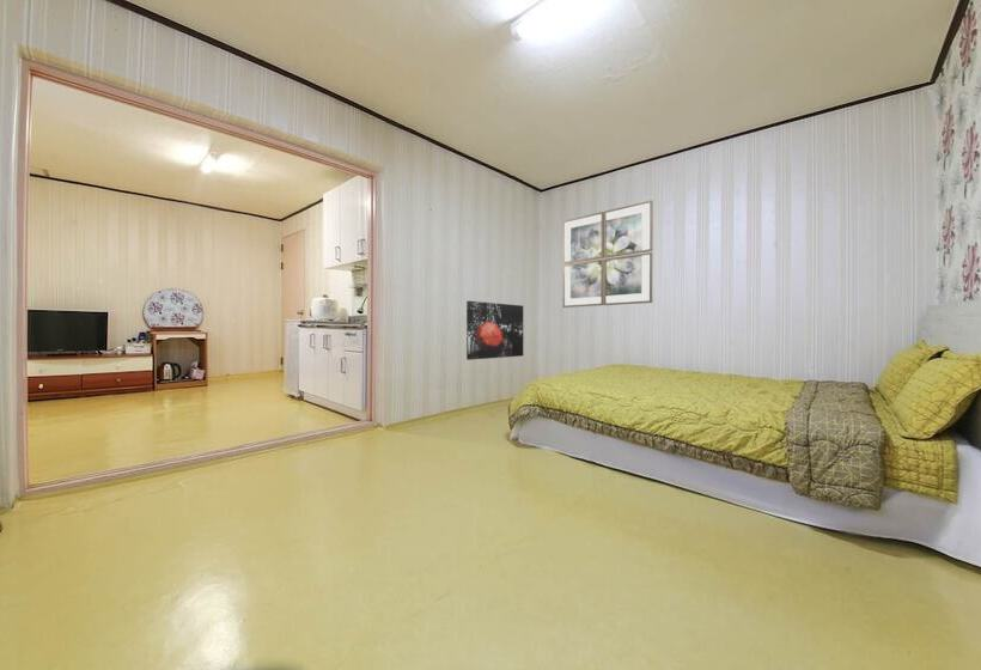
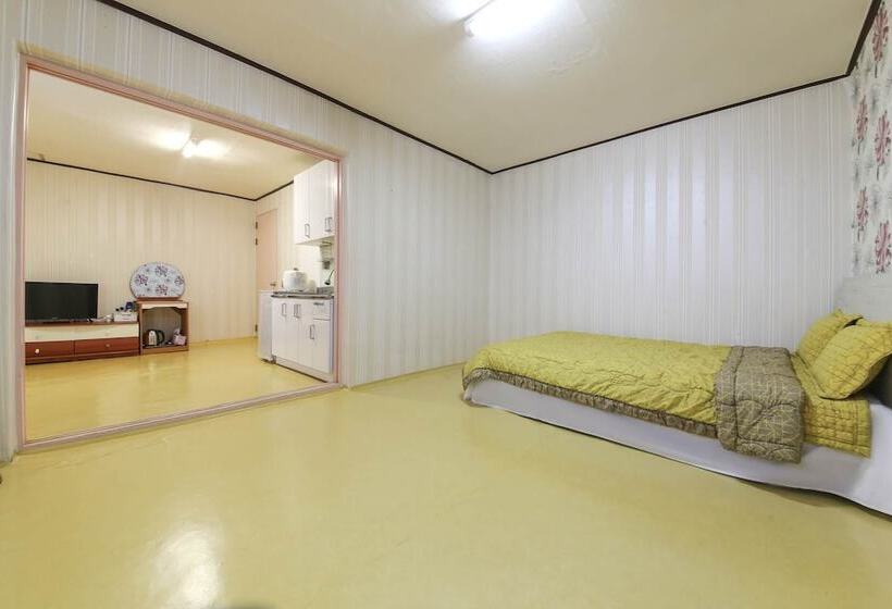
- wall art (496, 330)
- wall art (604, 258)
